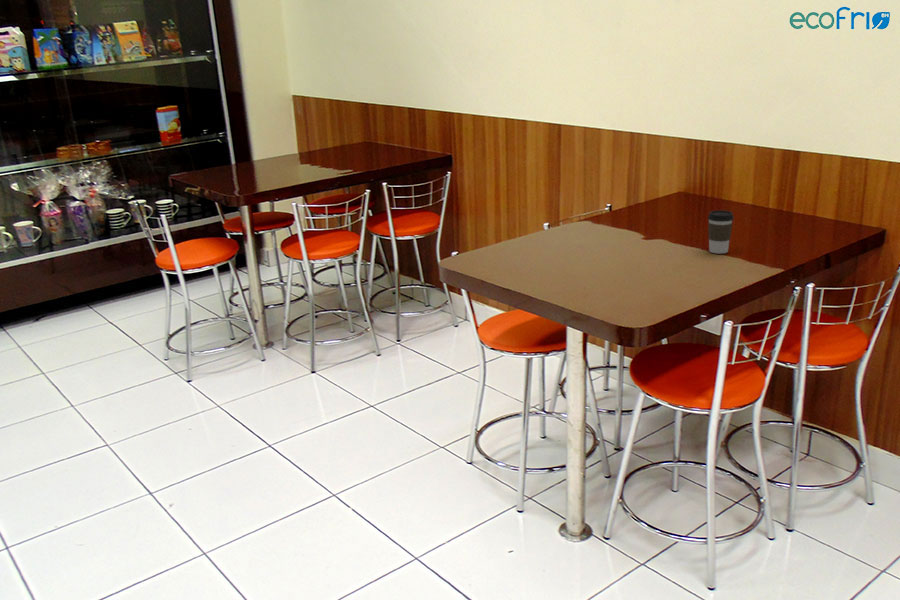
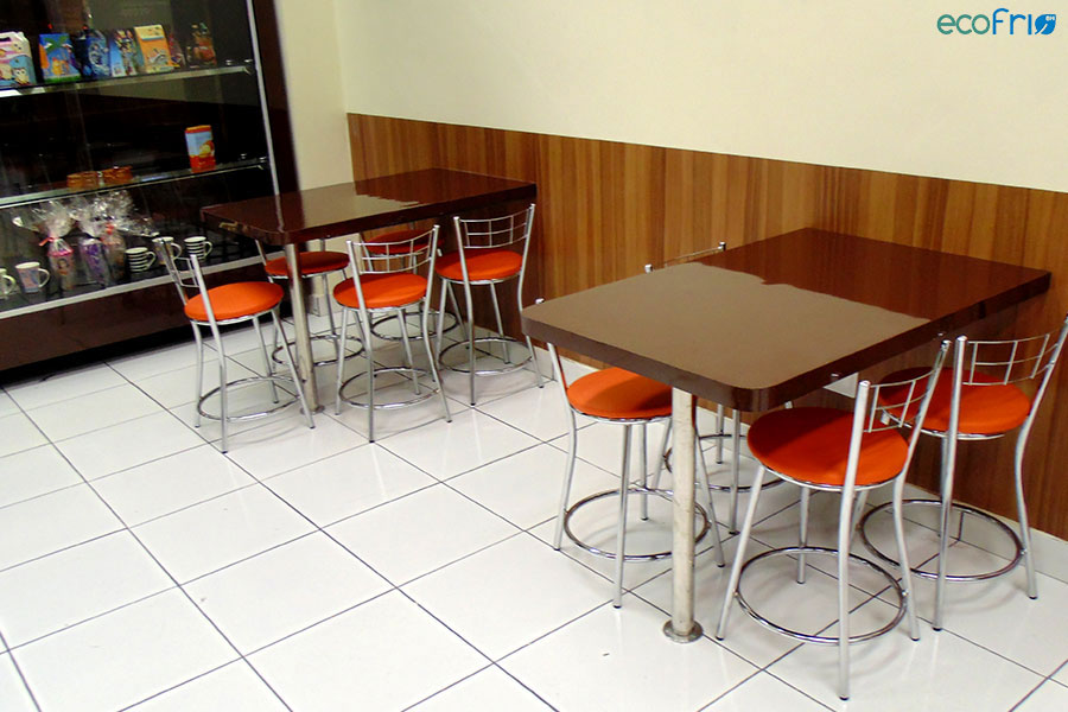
- coffee cup (719, 232)
